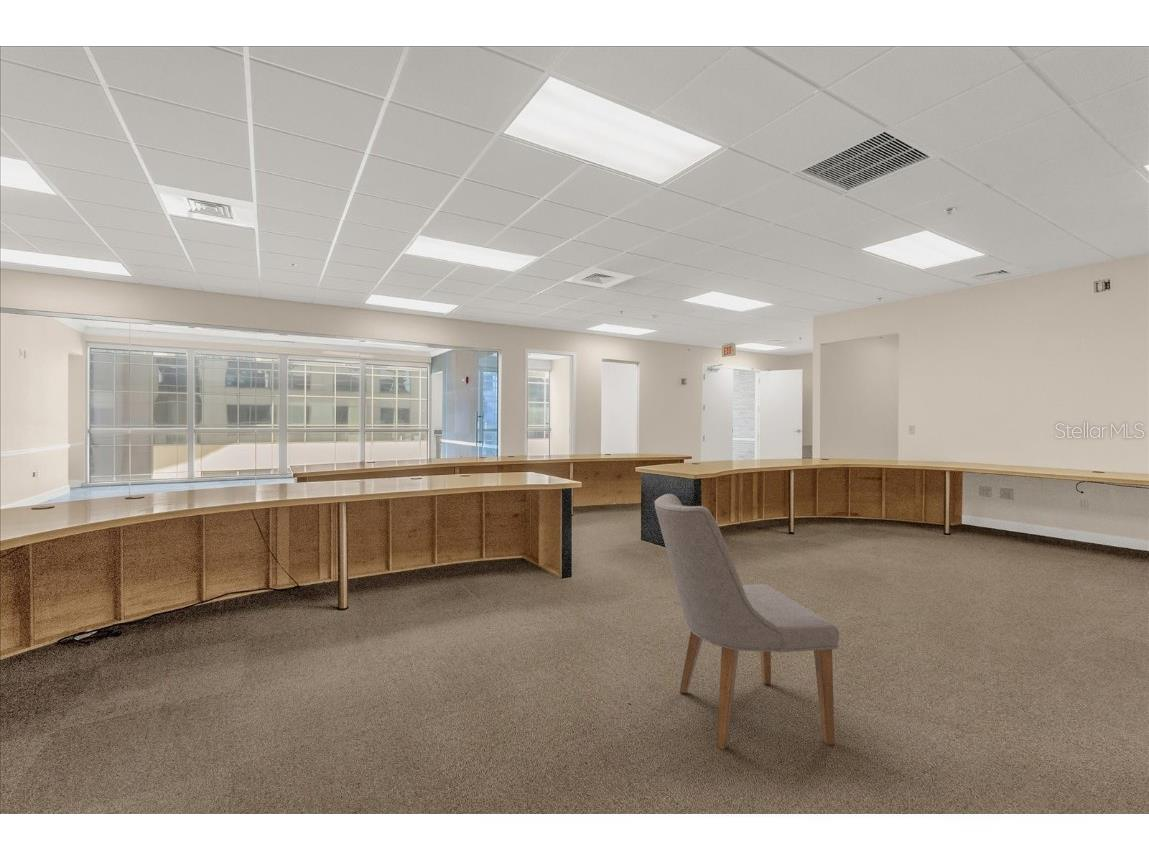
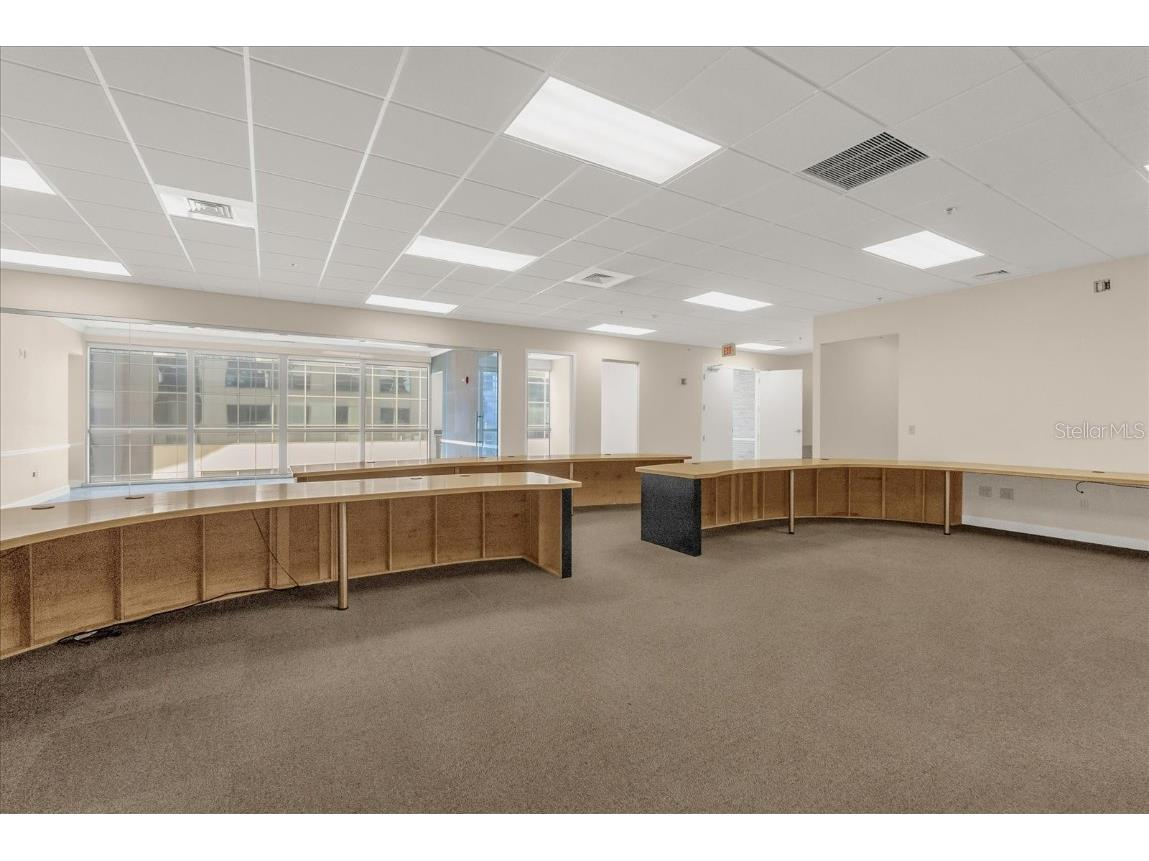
- chair (730, 606)
